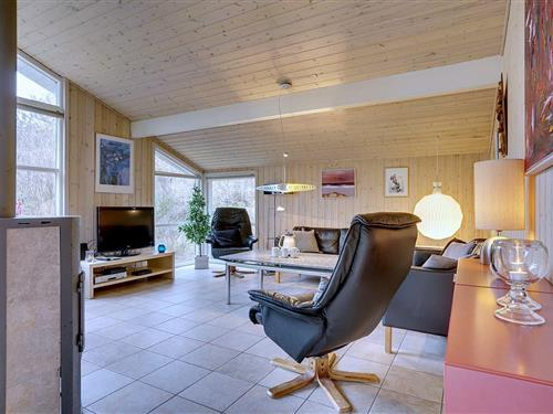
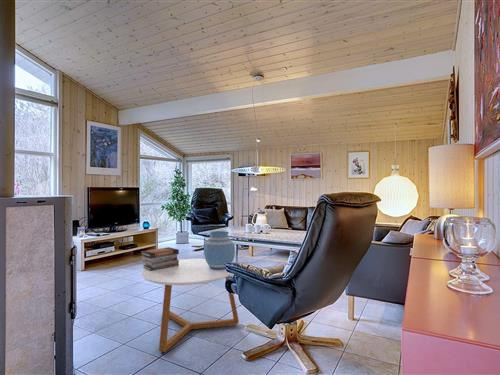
+ book stack (160, 258)
+ coffee table (188, 284)
+ vase (219, 249)
